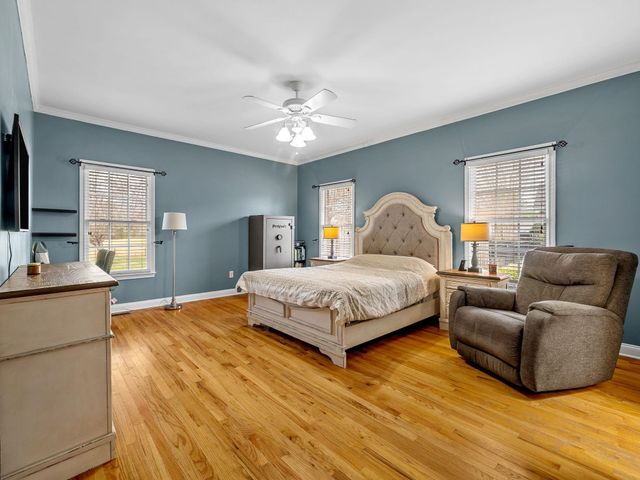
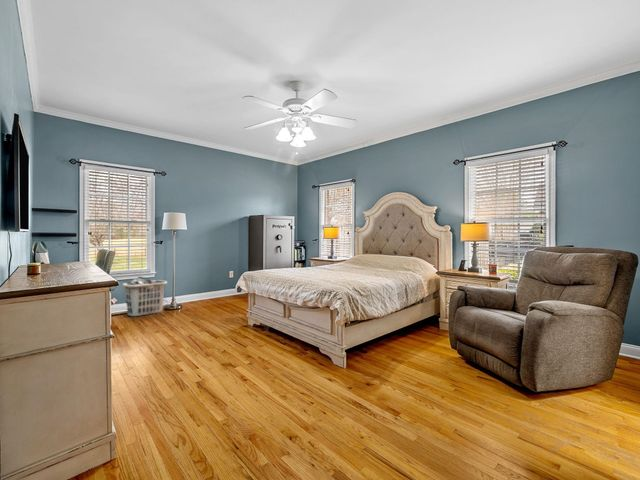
+ clothes hamper (145, 294)
